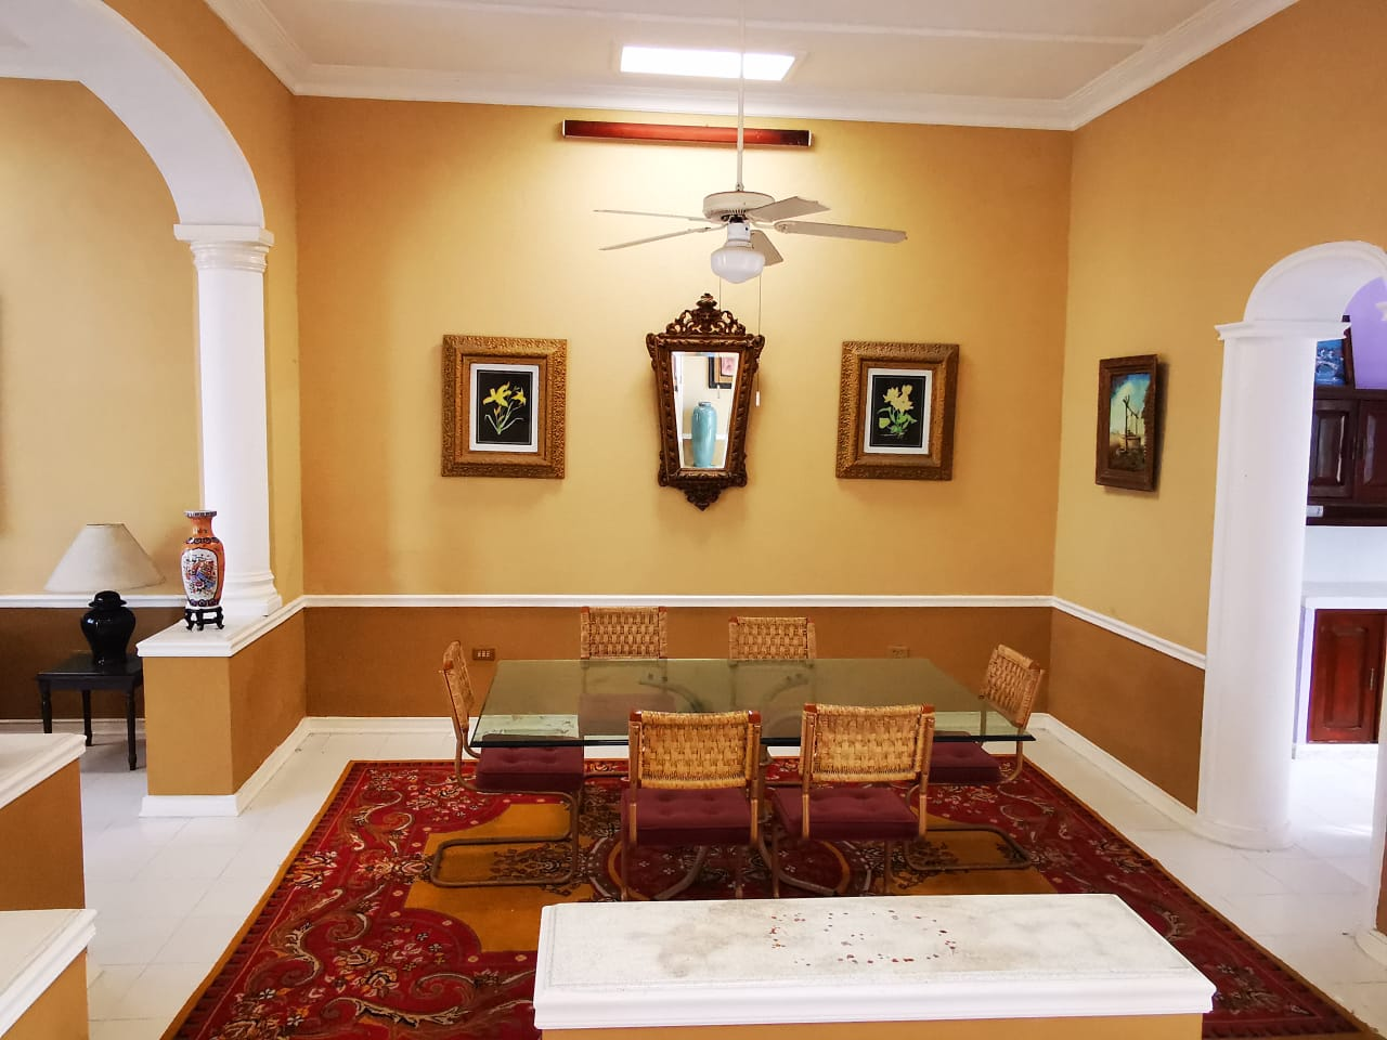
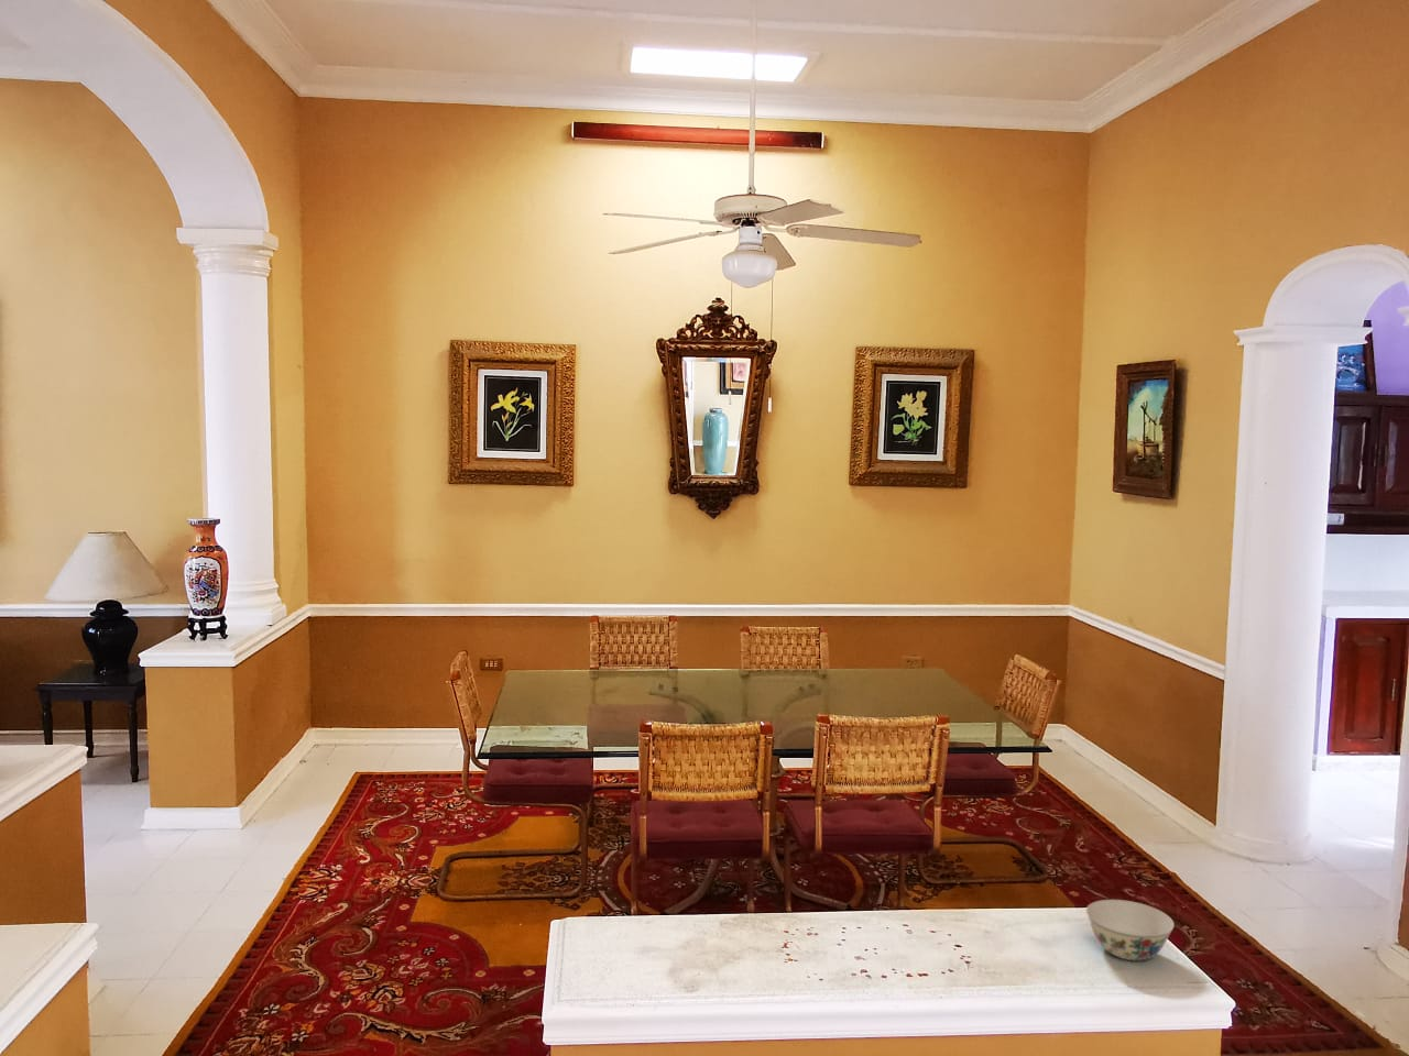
+ chinaware (1128, 934)
